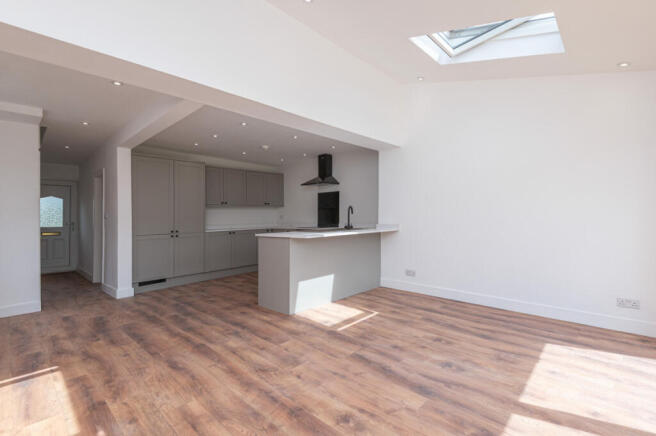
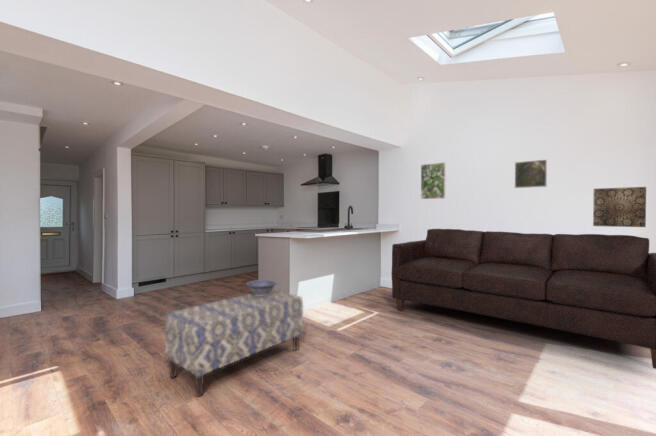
+ decorative bowl (261, 288)
+ sofa (509, 278)
+ bench (240, 333)
+ wall art (618, 207)
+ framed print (432, 181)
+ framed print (530, 174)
